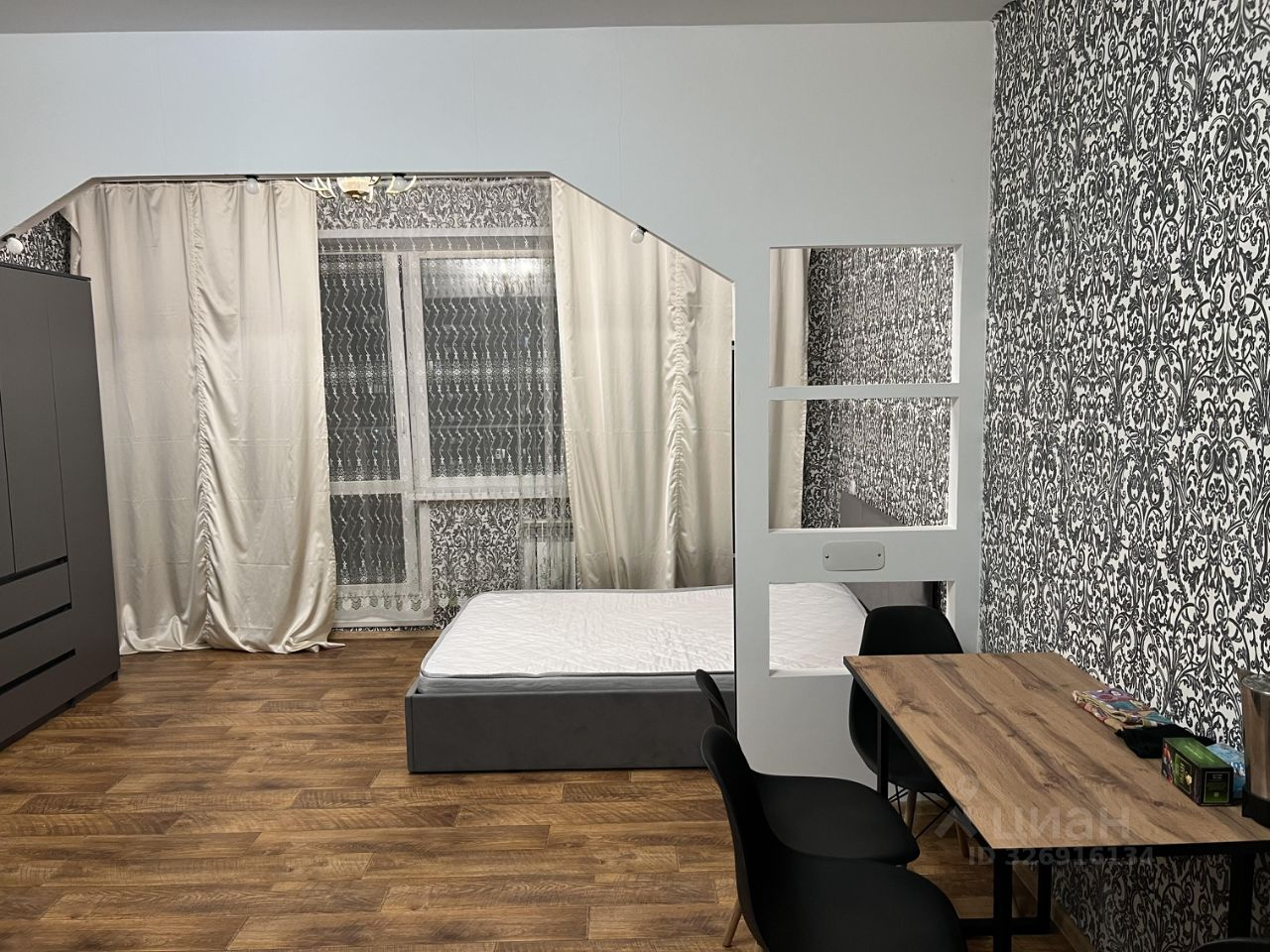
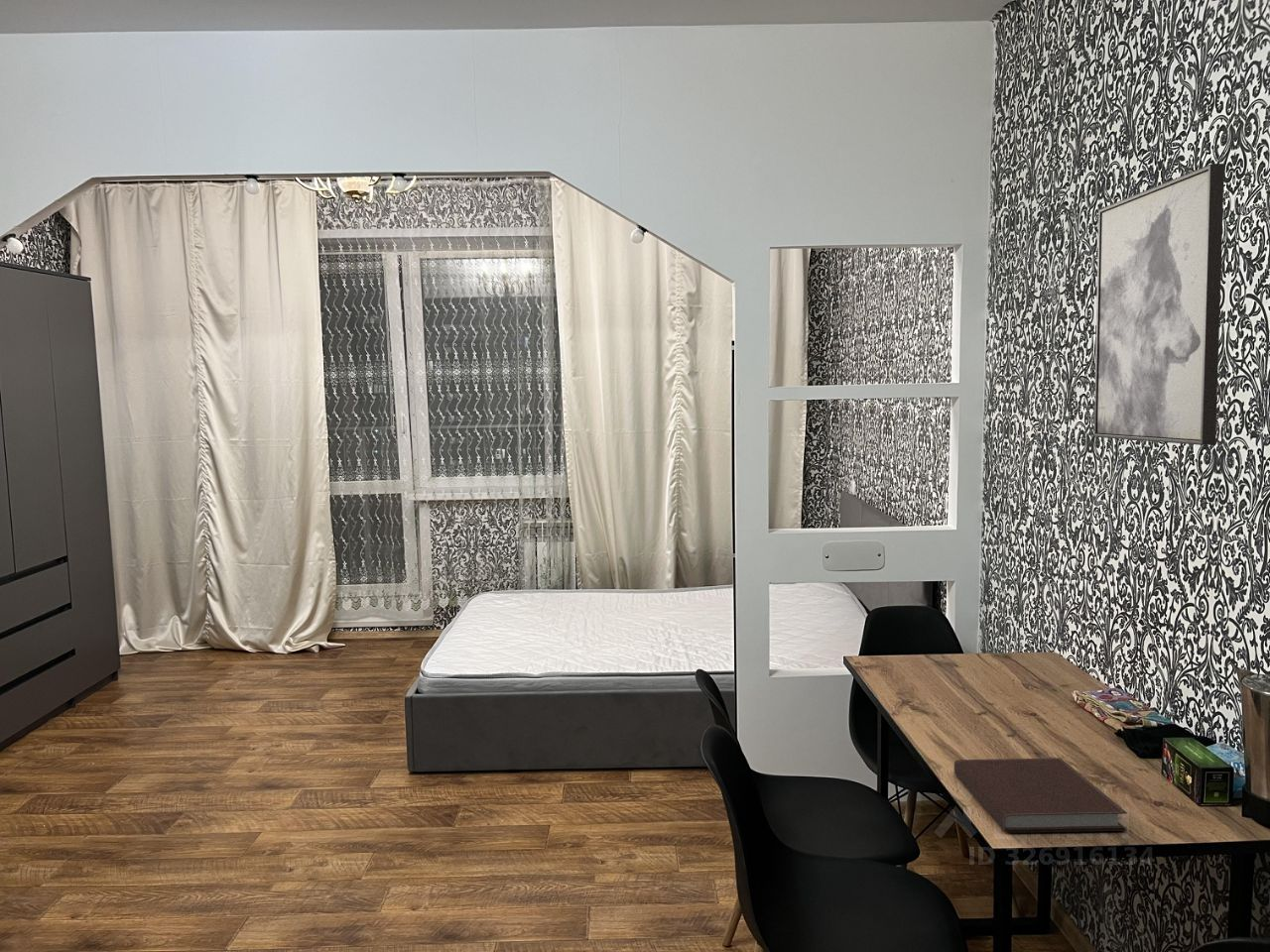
+ wall art (1151, 315)
+ notebook (1034, 792)
